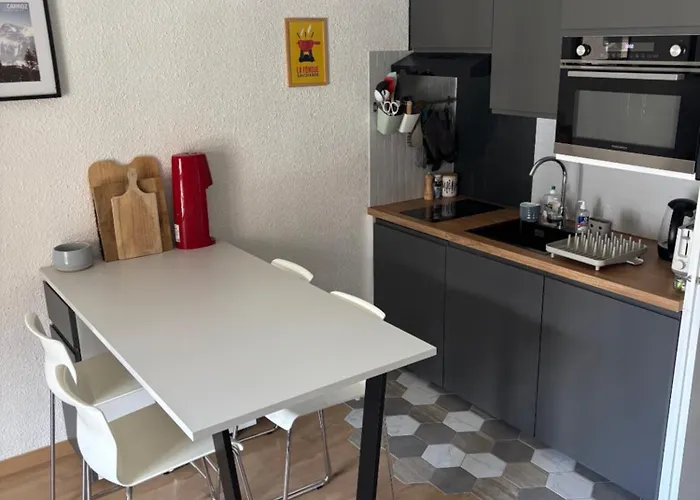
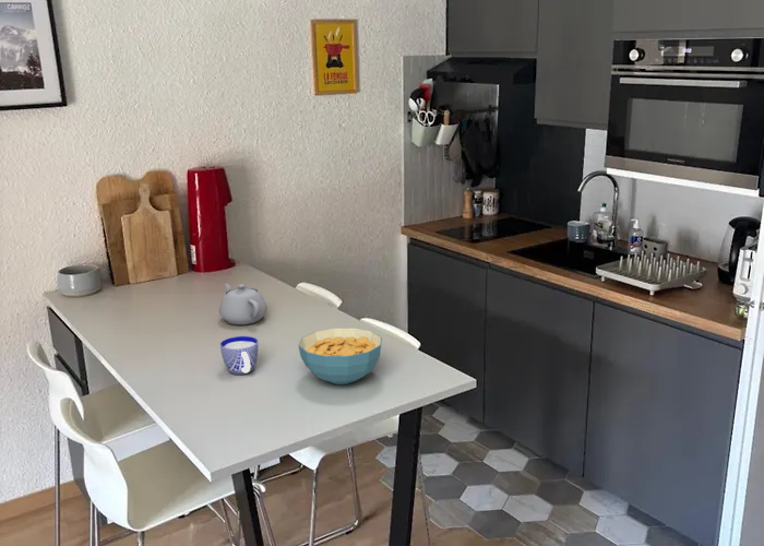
+ cereal bowl (341, 360)
+ teapot (241, 301)
+ cup (241, 358)
